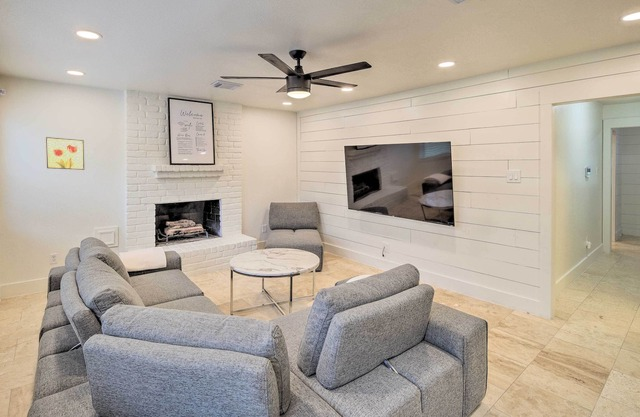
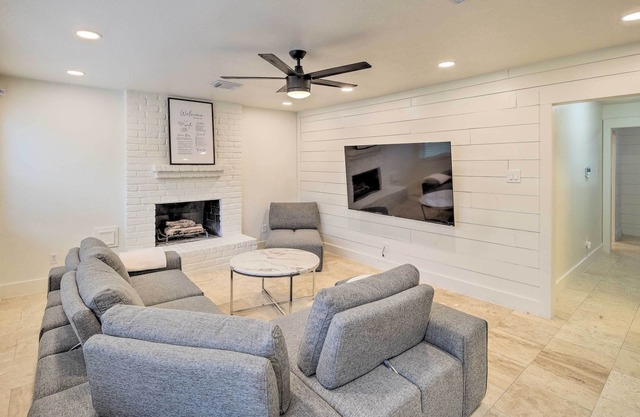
- wall art (65, 154)
